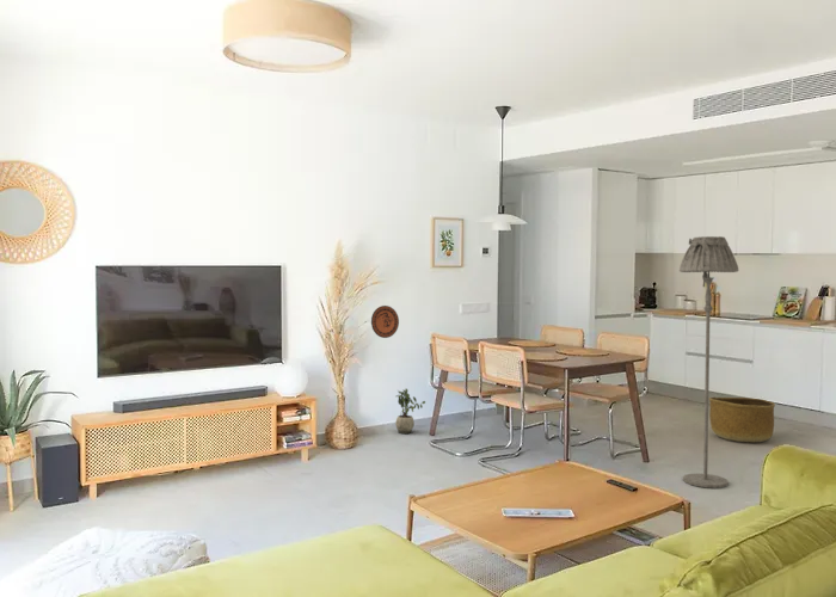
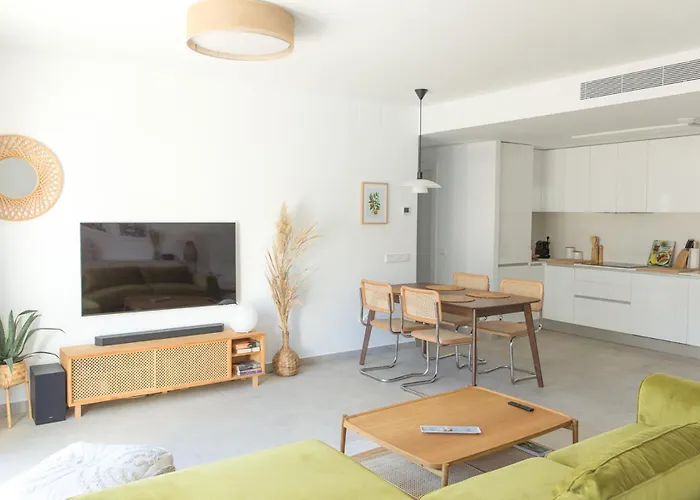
- floor lamp (707, 359)
- potted plant (408, 410)
- decorative plate (385, 321)
- basket (742, 418)
